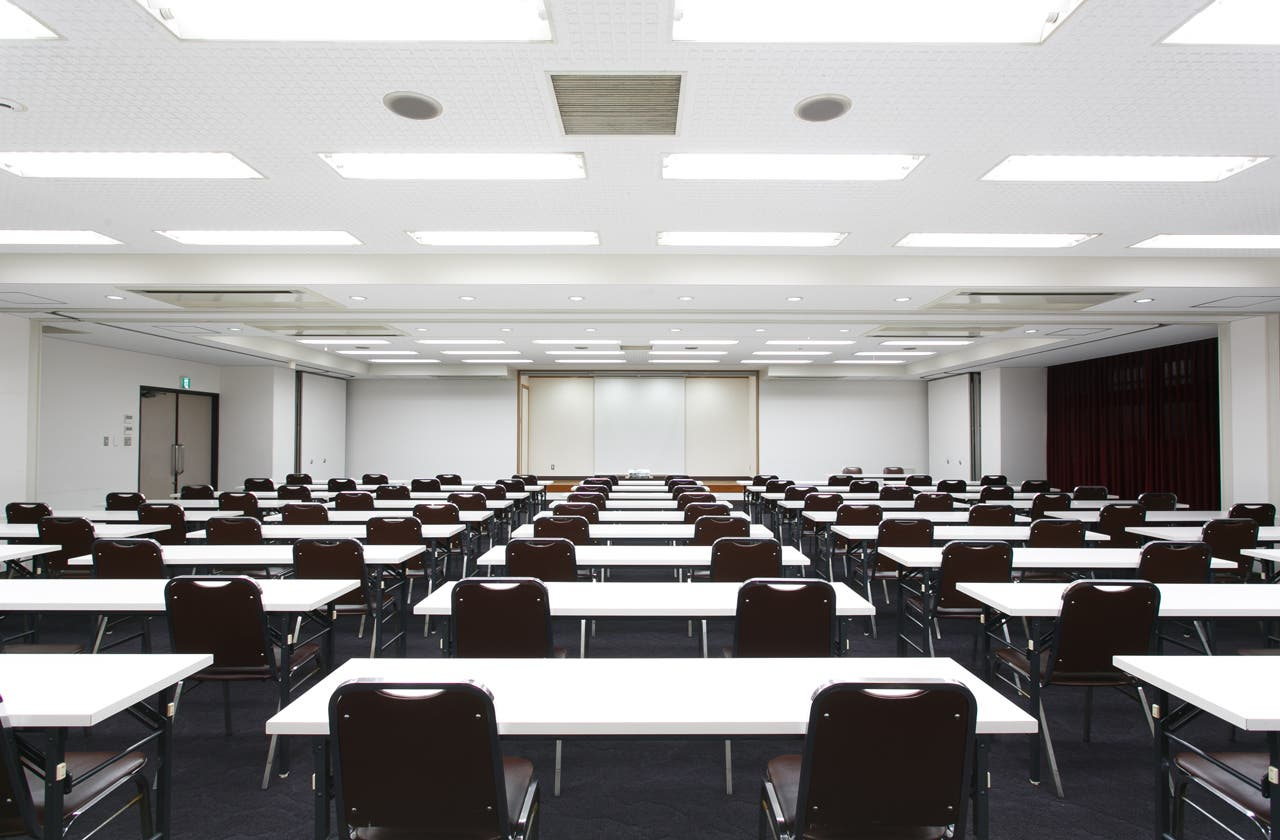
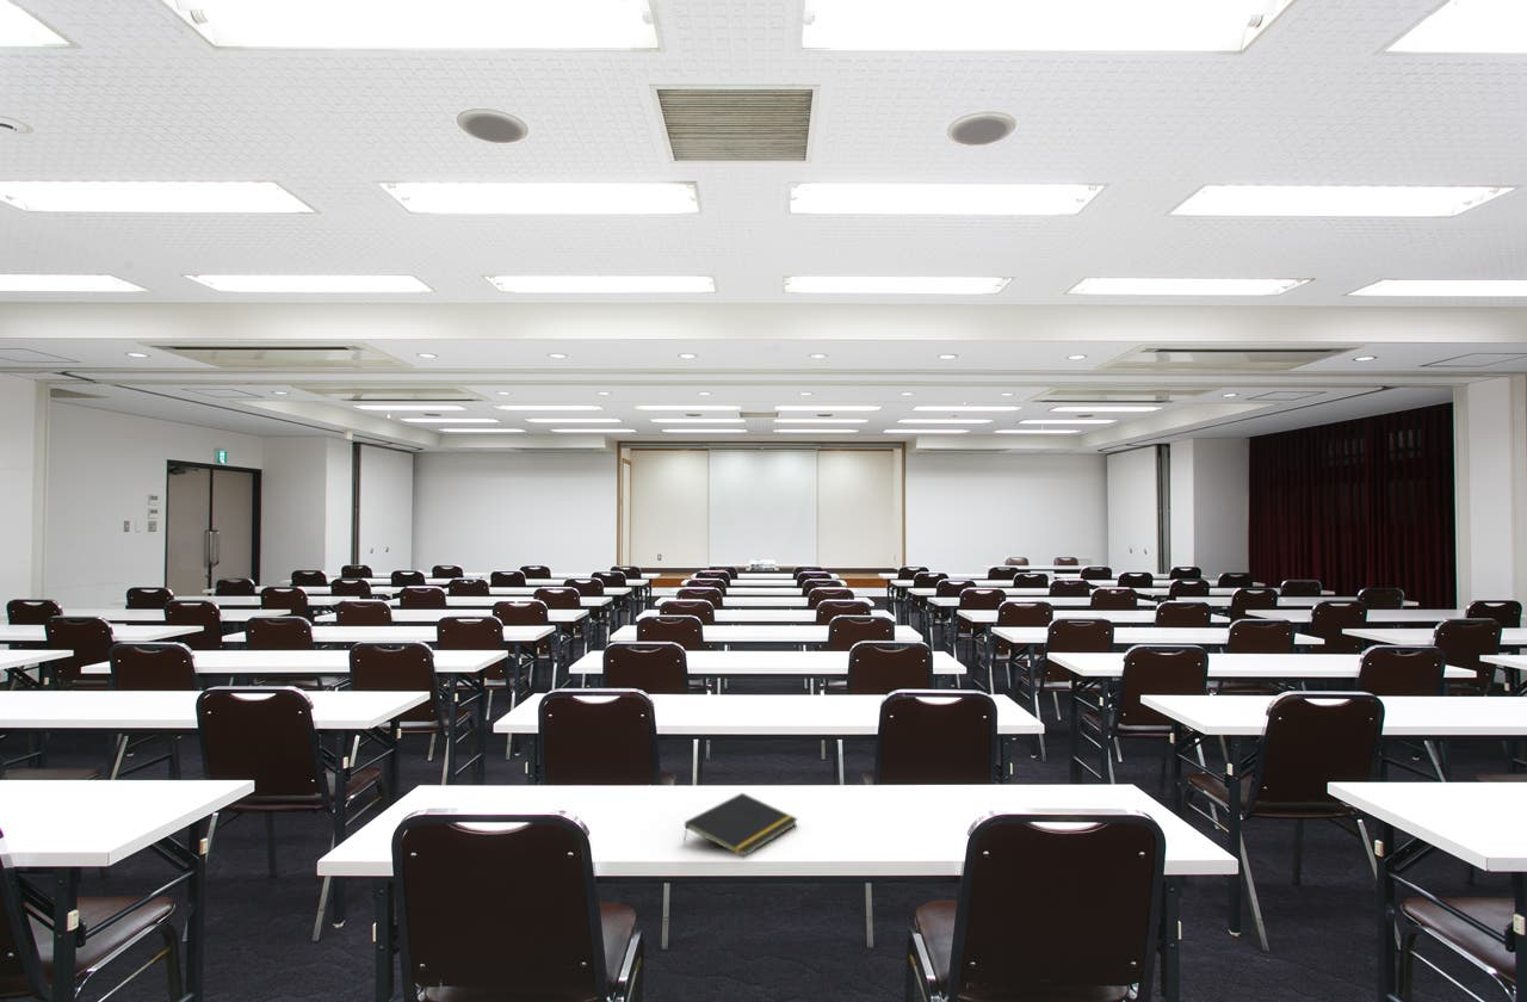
+ notepad (742, 822)
